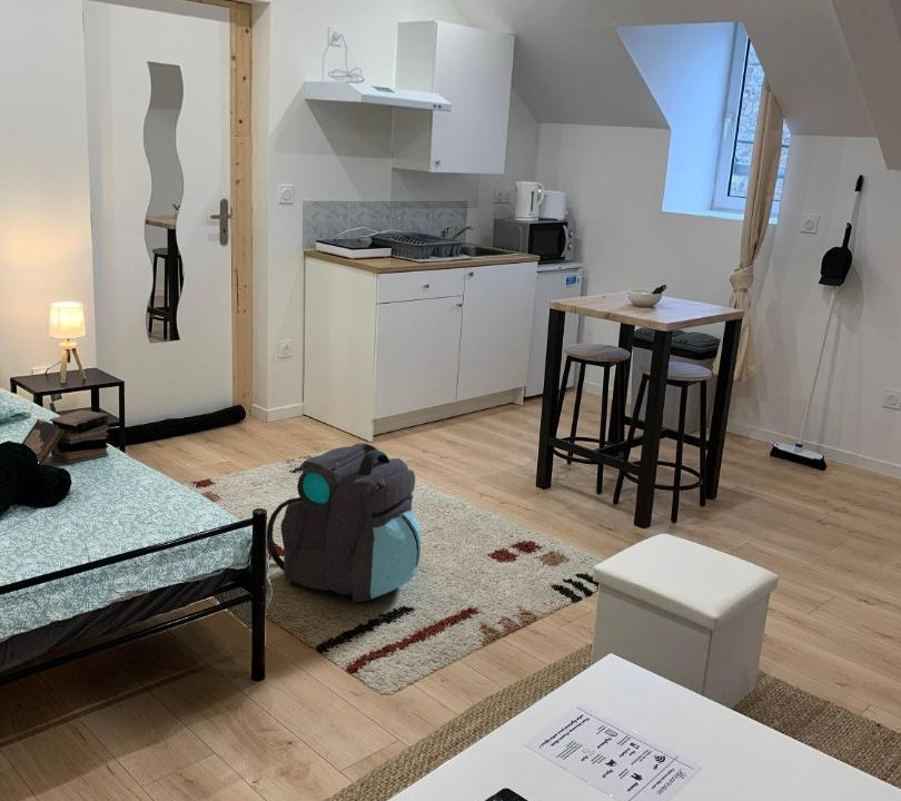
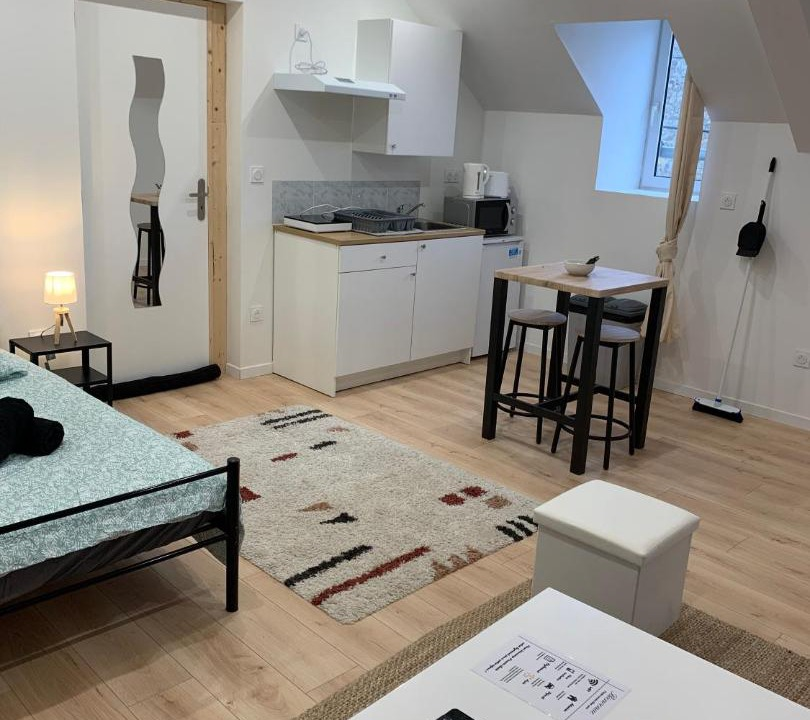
- book (62, 438)
- backpack (348, 515)
